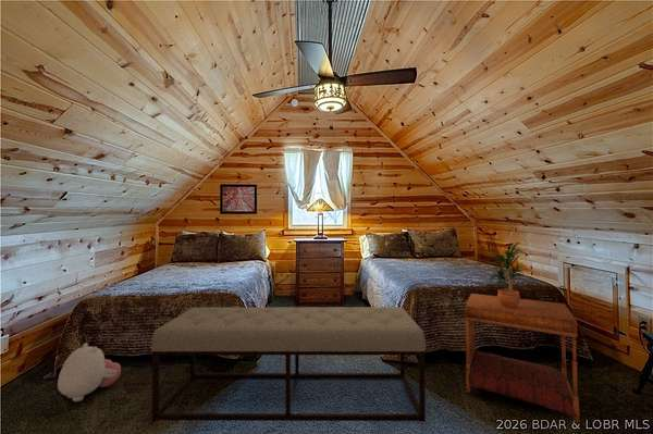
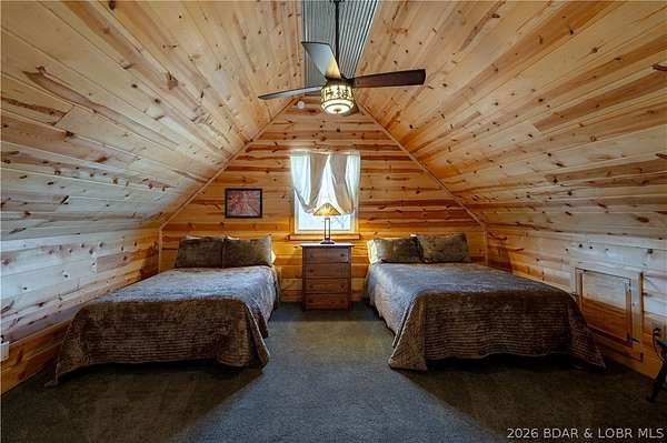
- potted plant (507, 274)
- plush toy (89, 369)
- canopy bed (515, 359)
- bench (293, 354)
